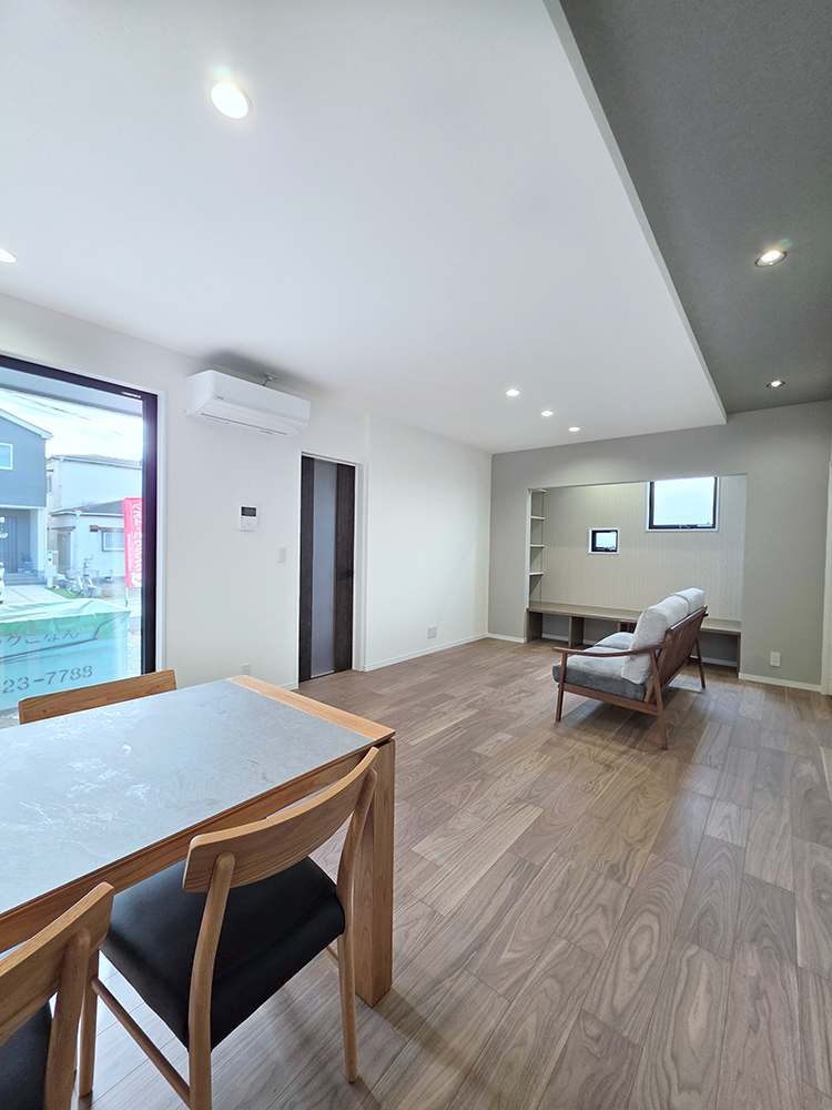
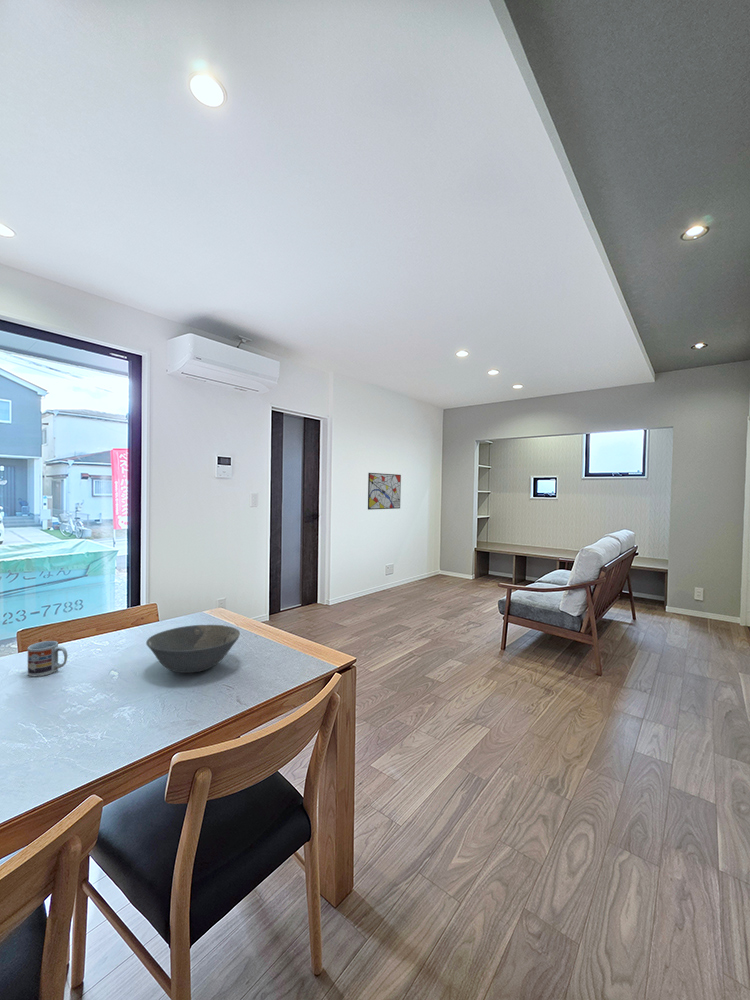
+ wall art (385, 491)
+ bowl (194, 650)
+ cup (48, 657)
